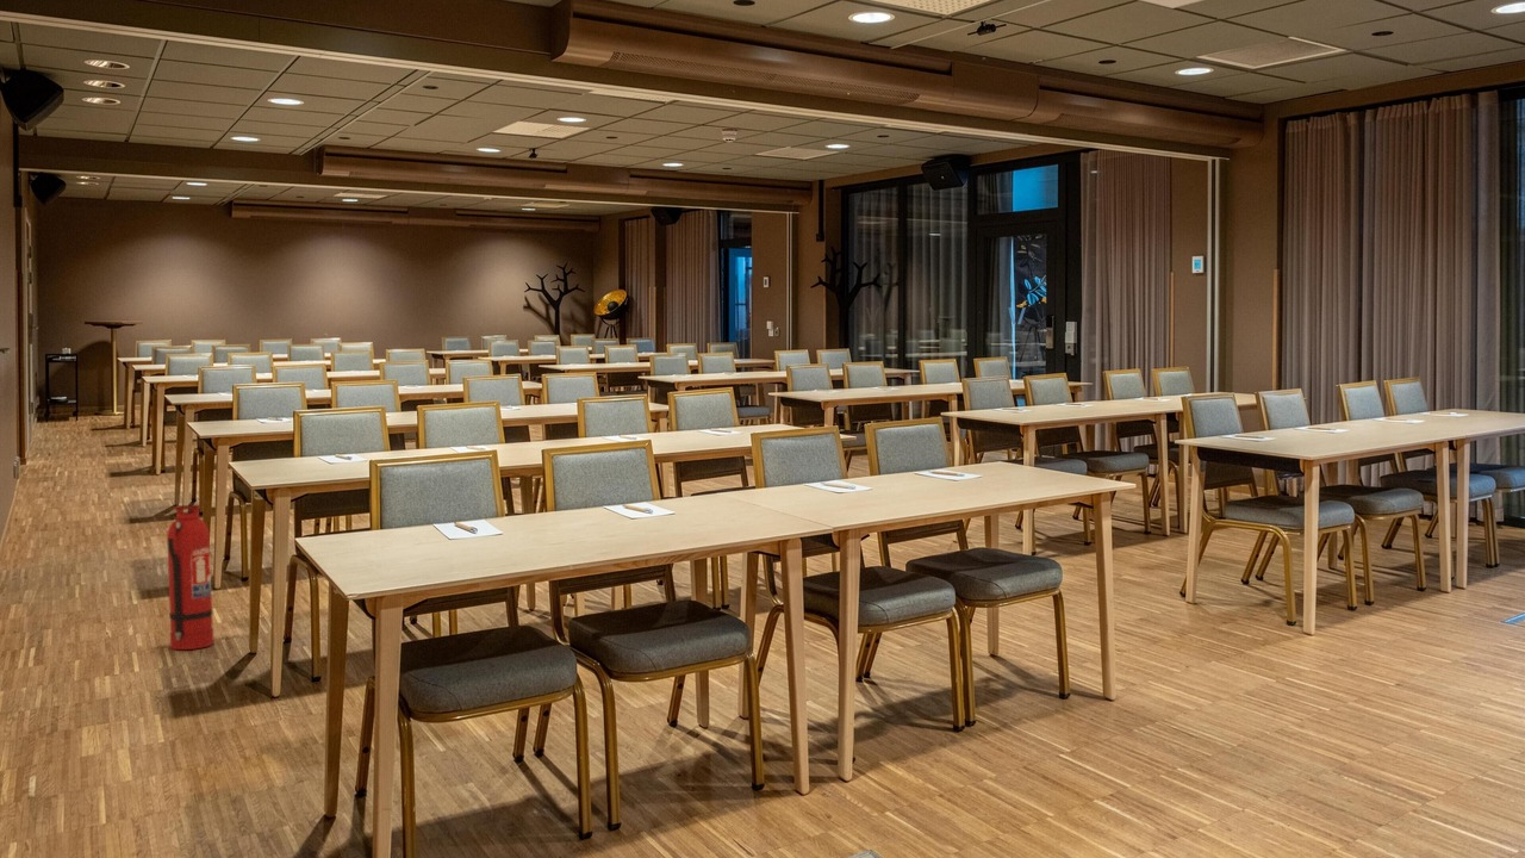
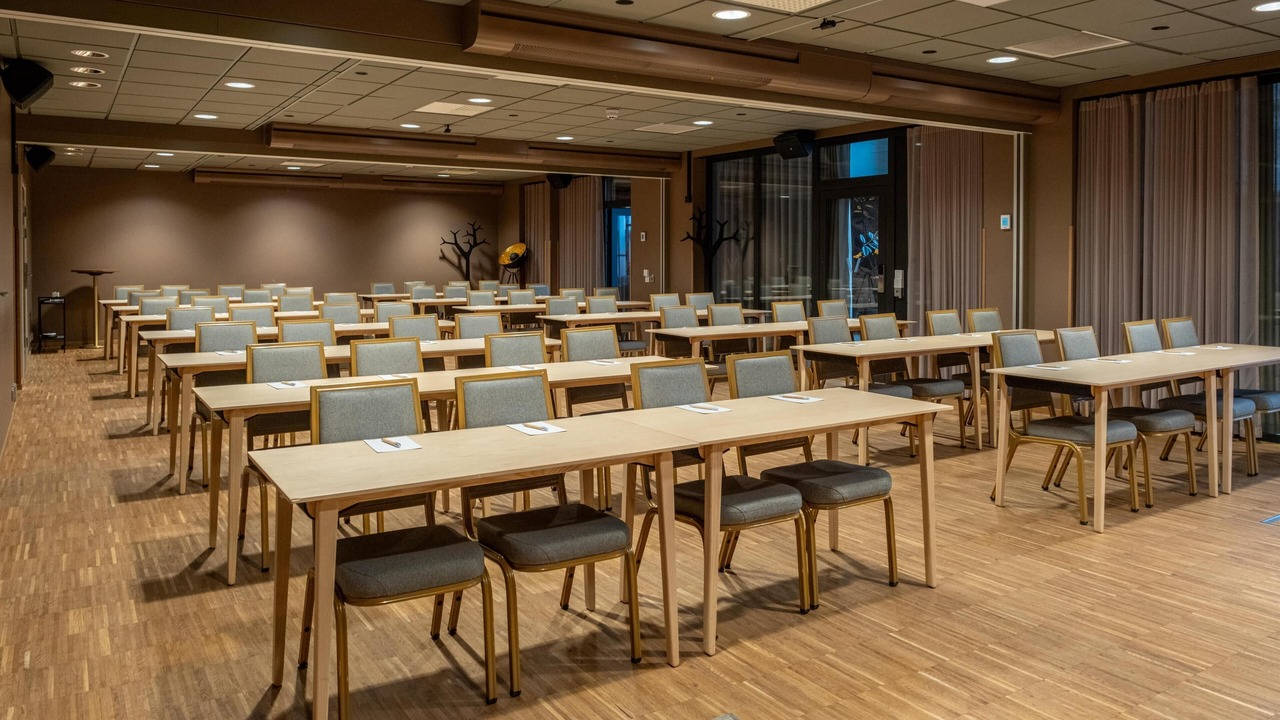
- fire extinguisher (186, 577)
